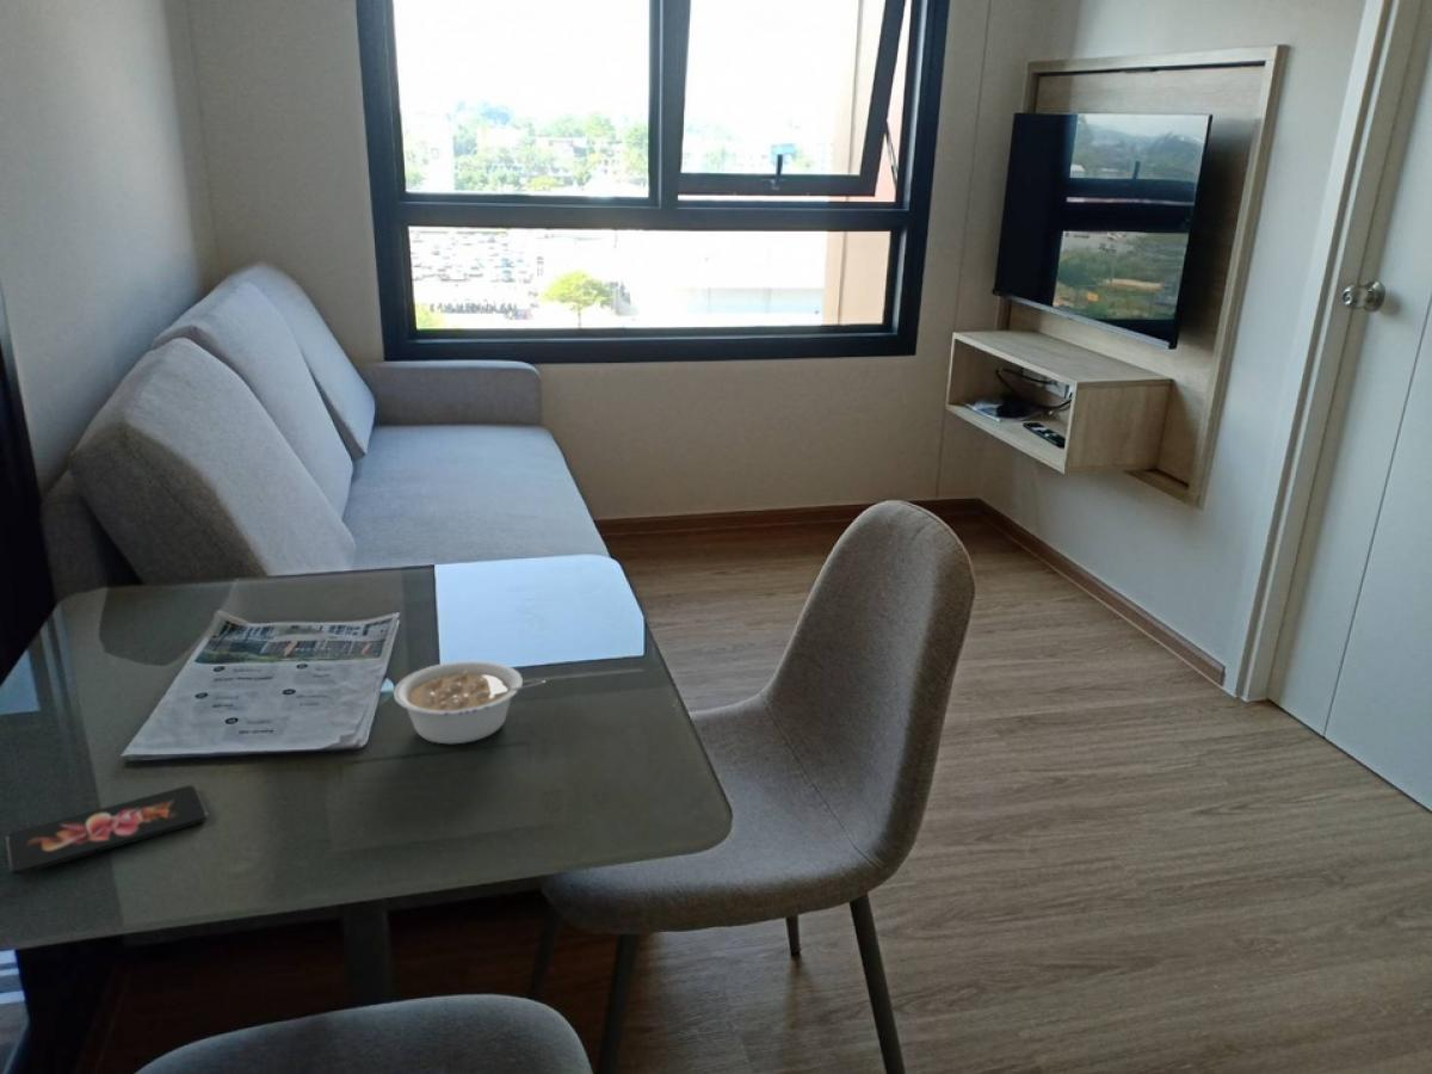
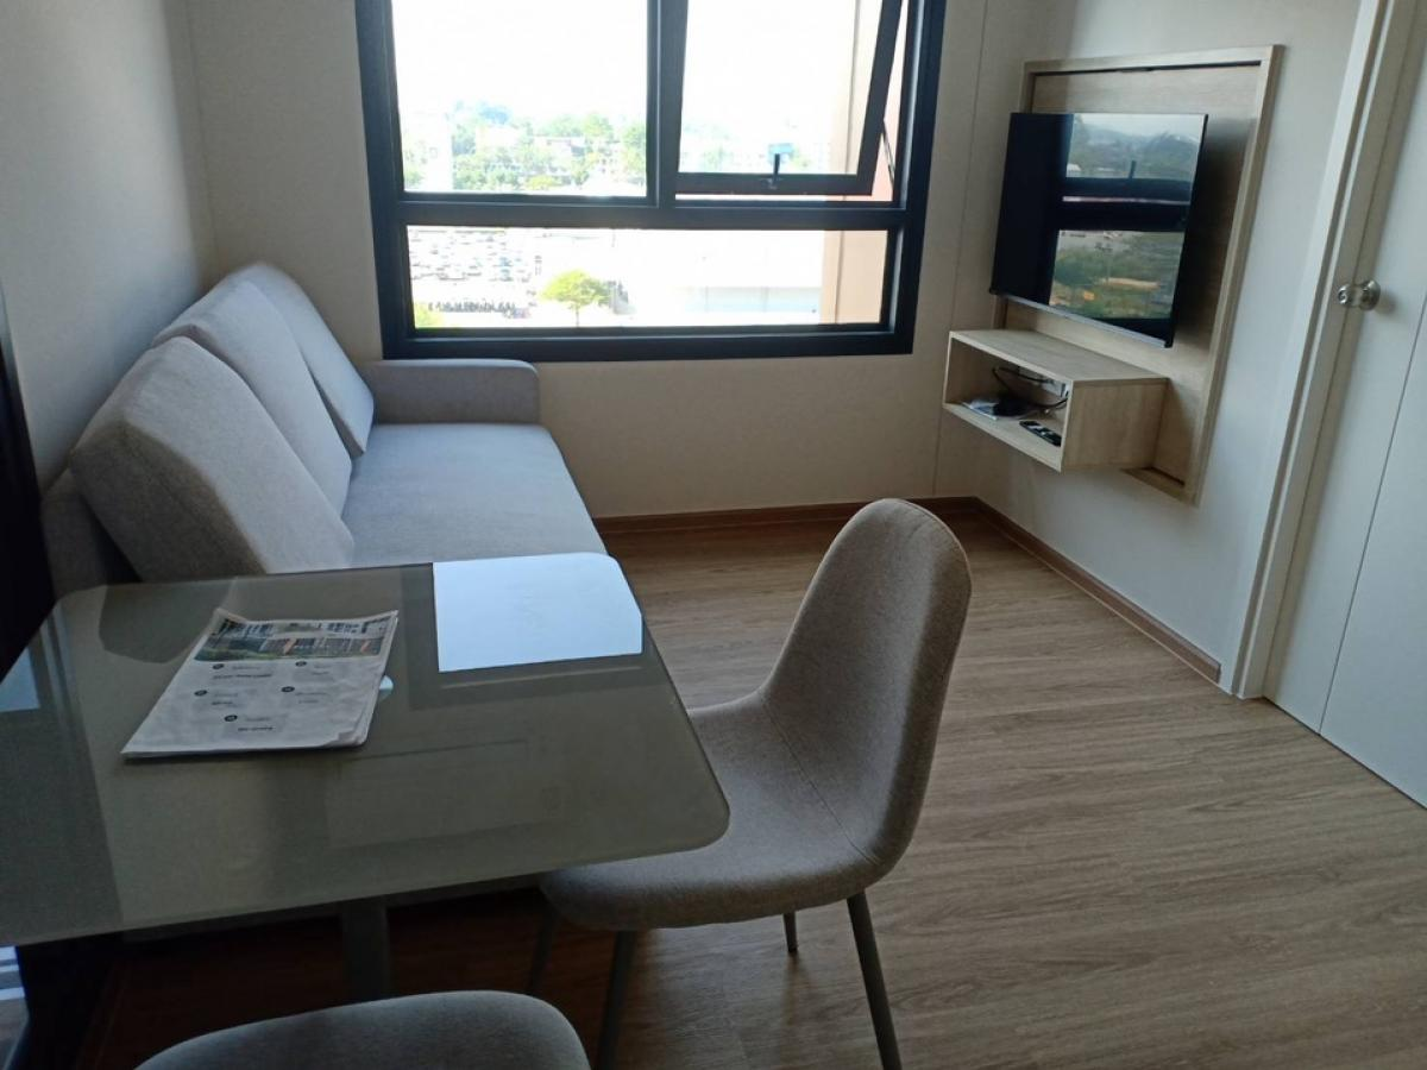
- legume (464, 699)
- smartphone (107, 827)
